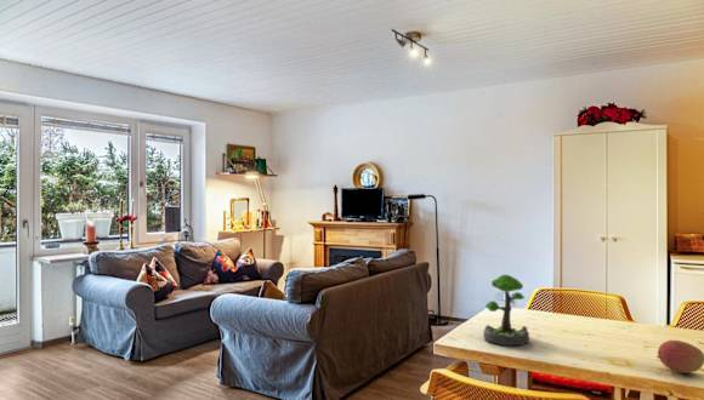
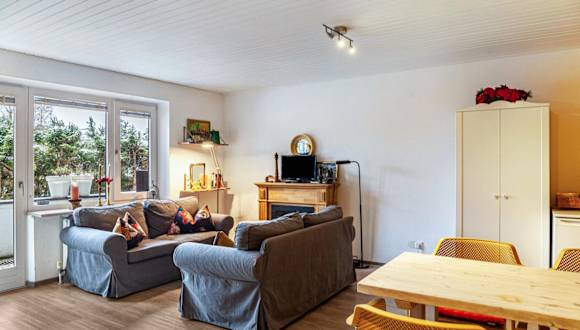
- plant (505, 307)
- fruit (680, 356)
